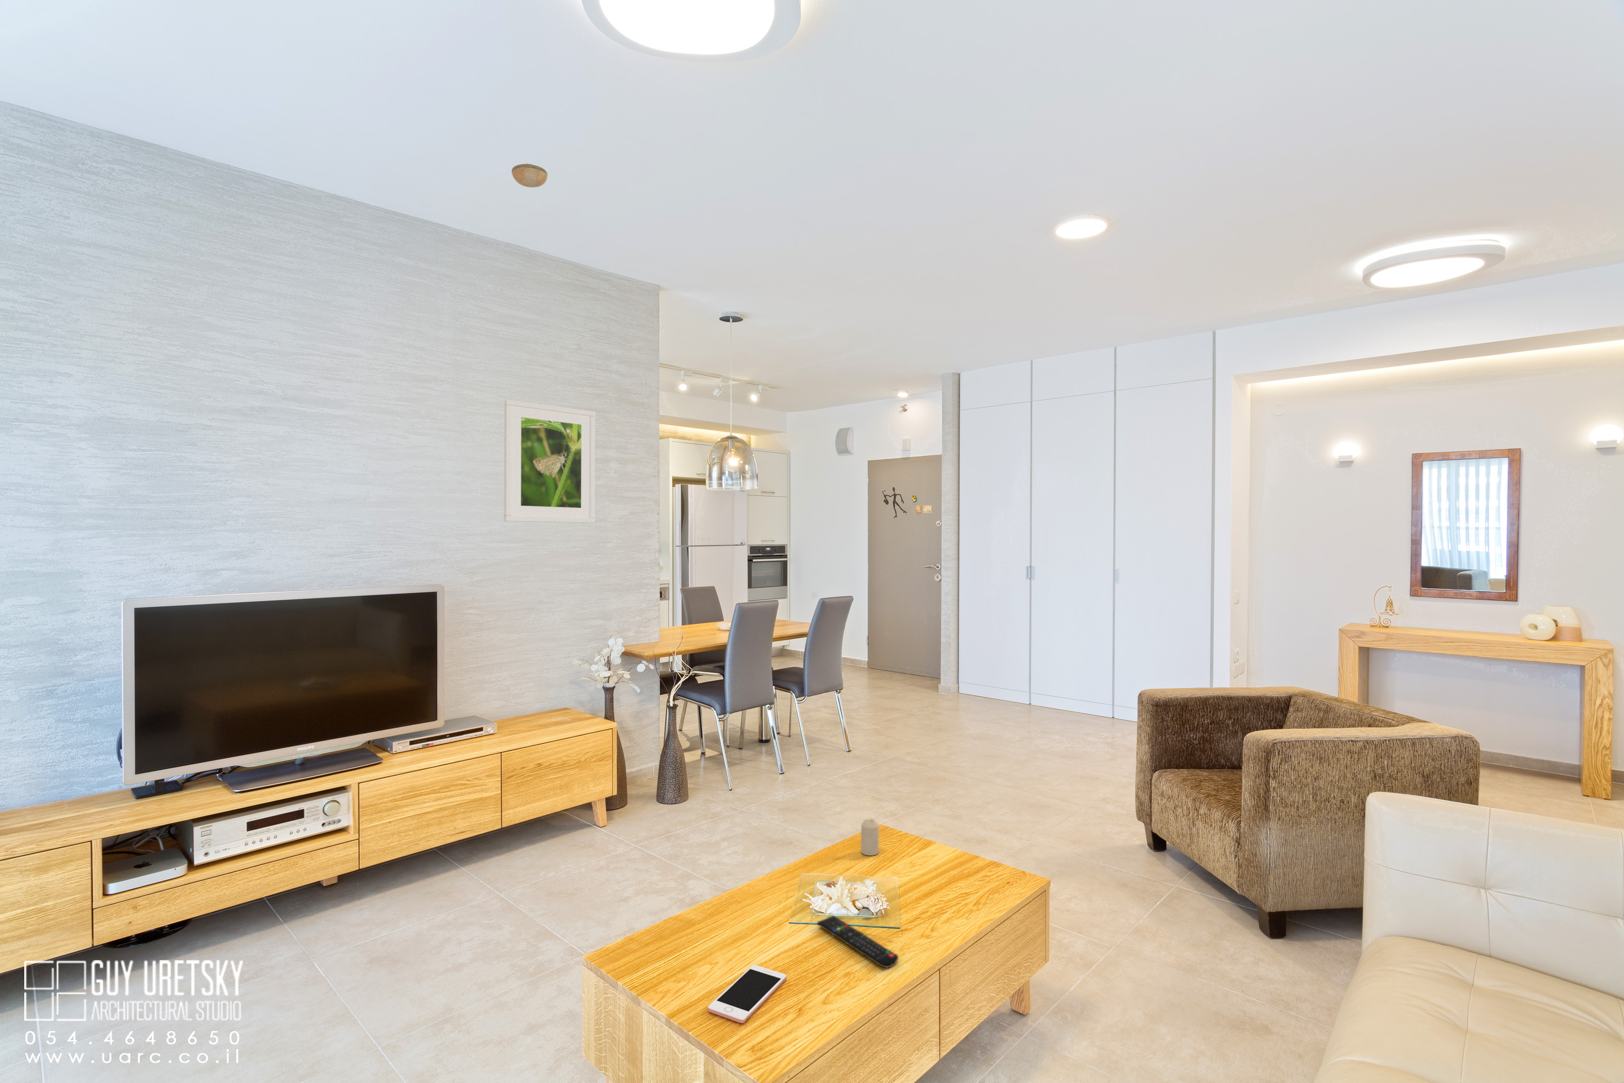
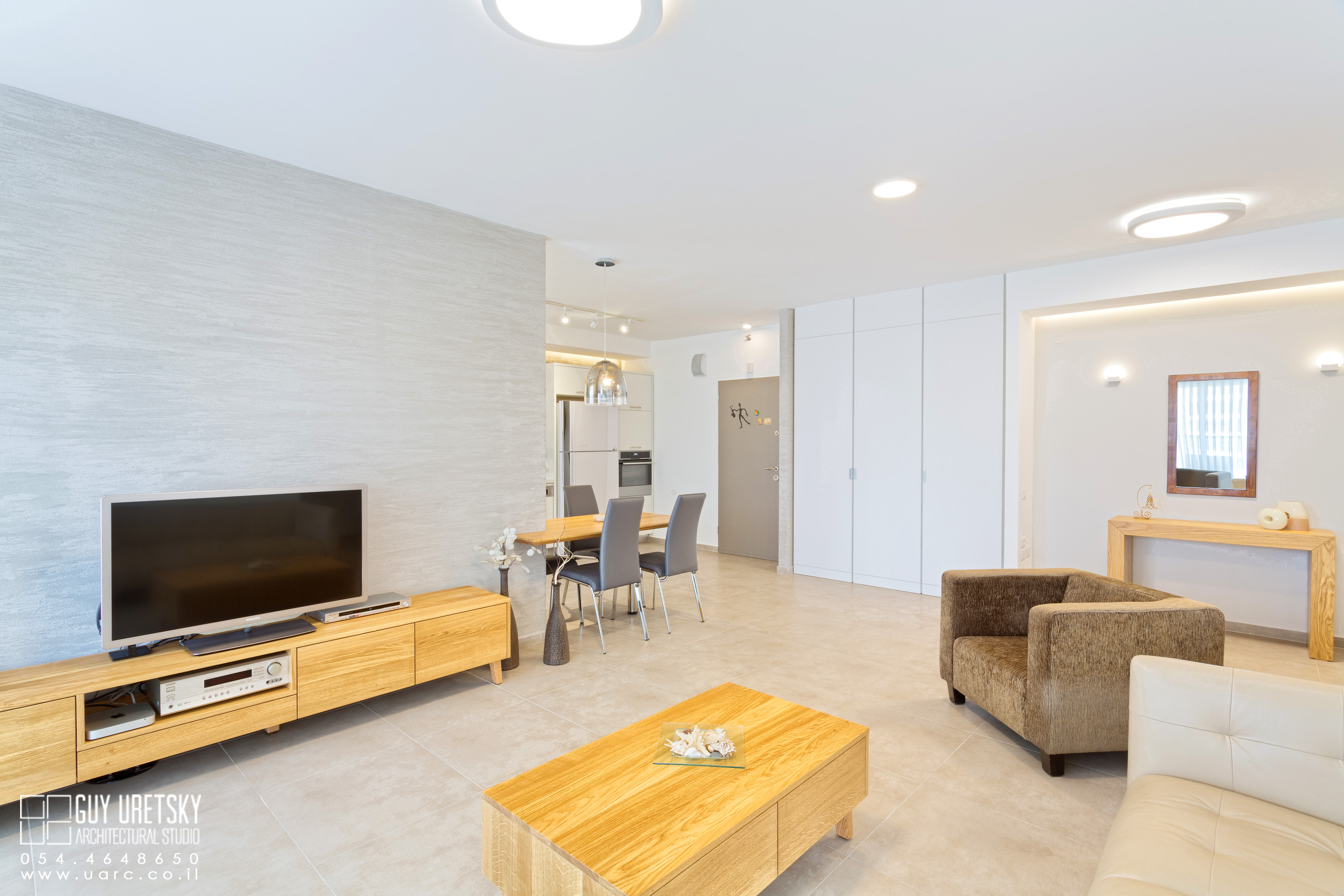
- remote control (857, 940)
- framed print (551, 464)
- cell phone (748, 992)
- candle (870, 836)
- smoke detector (529, 175)
